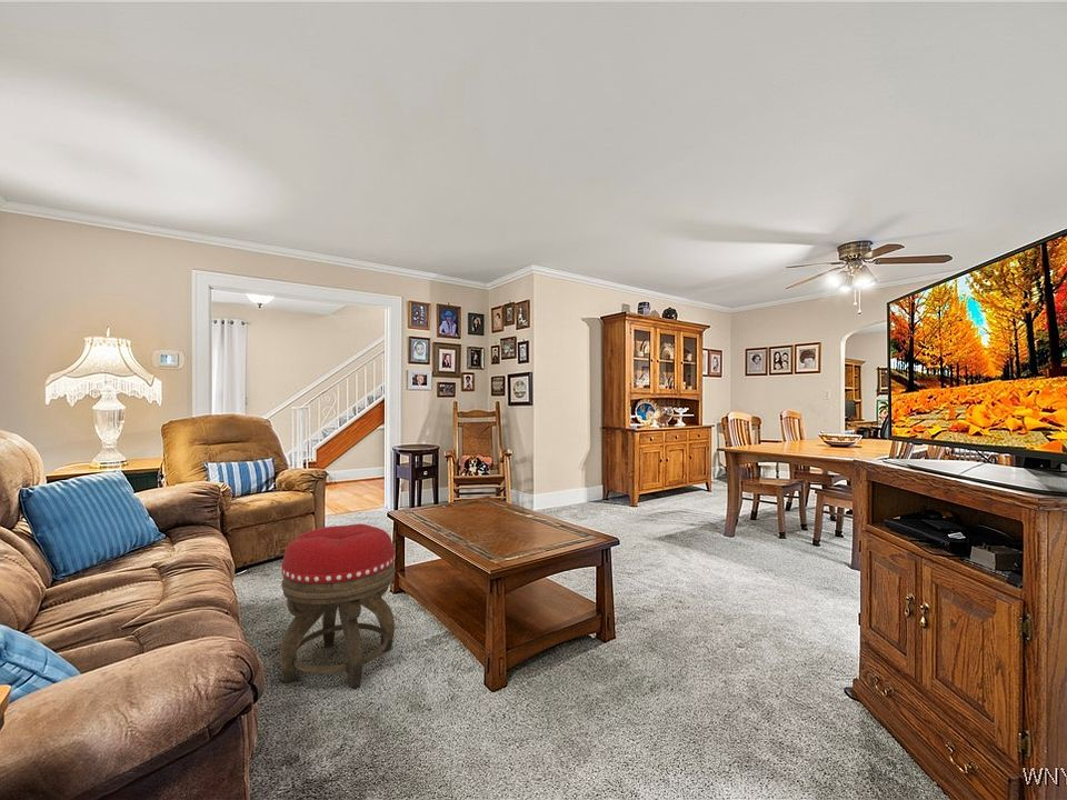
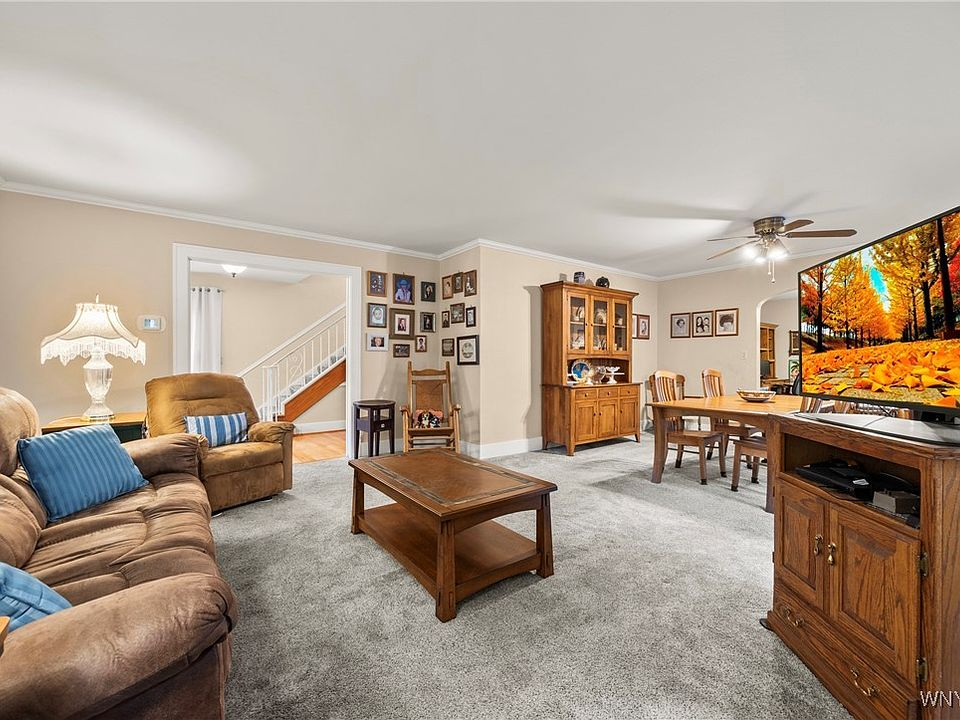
- footstool (340, 597)
